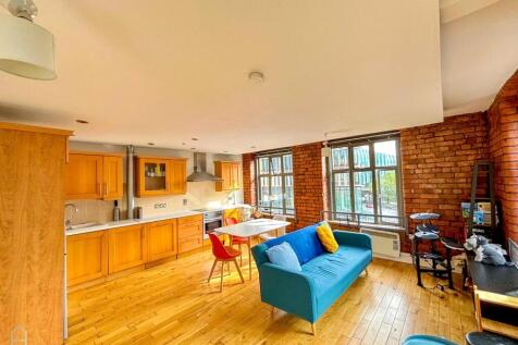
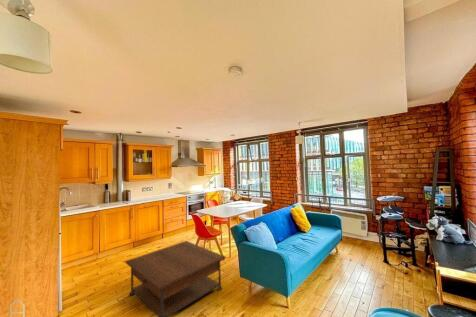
+ coffee table (176, 274)
